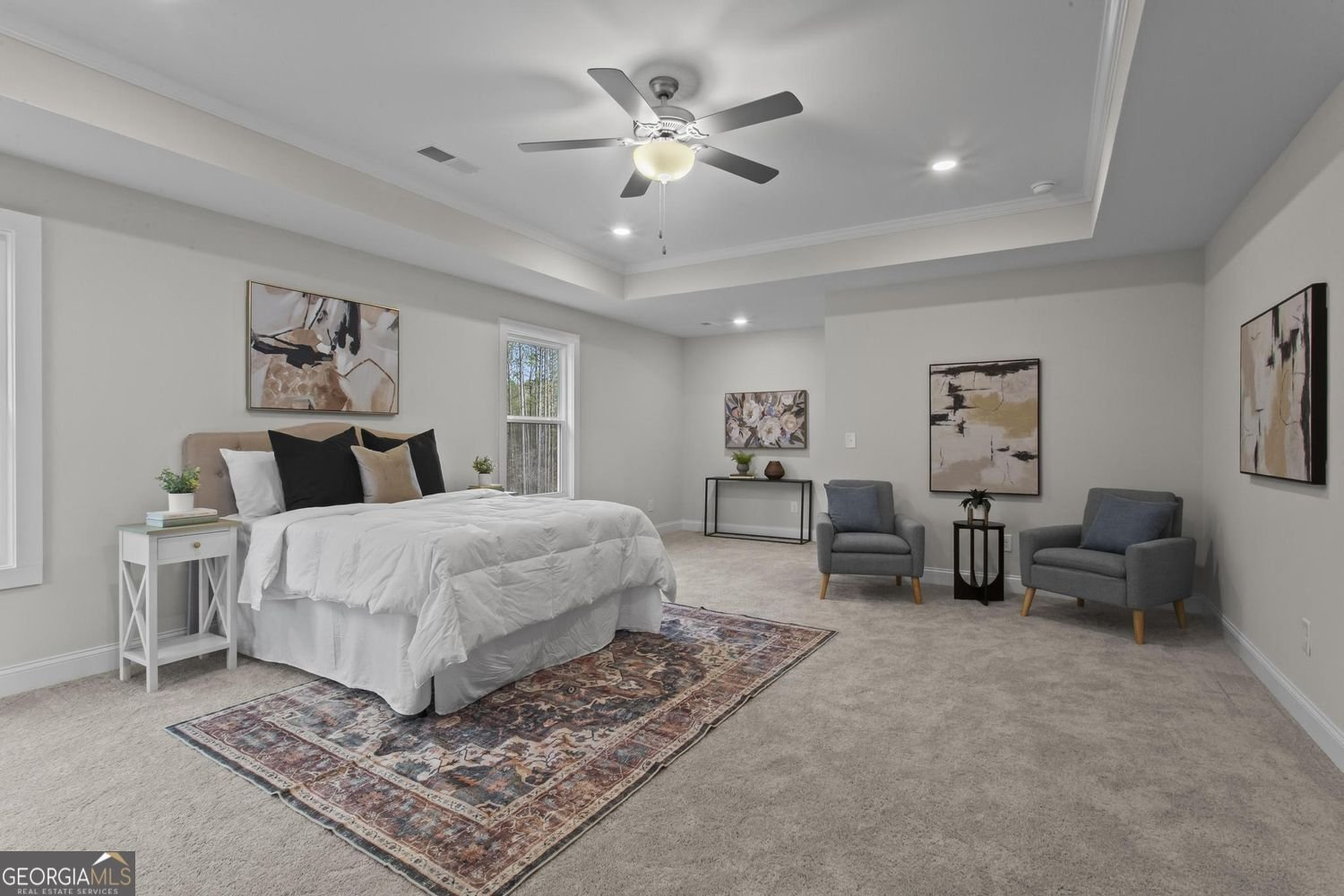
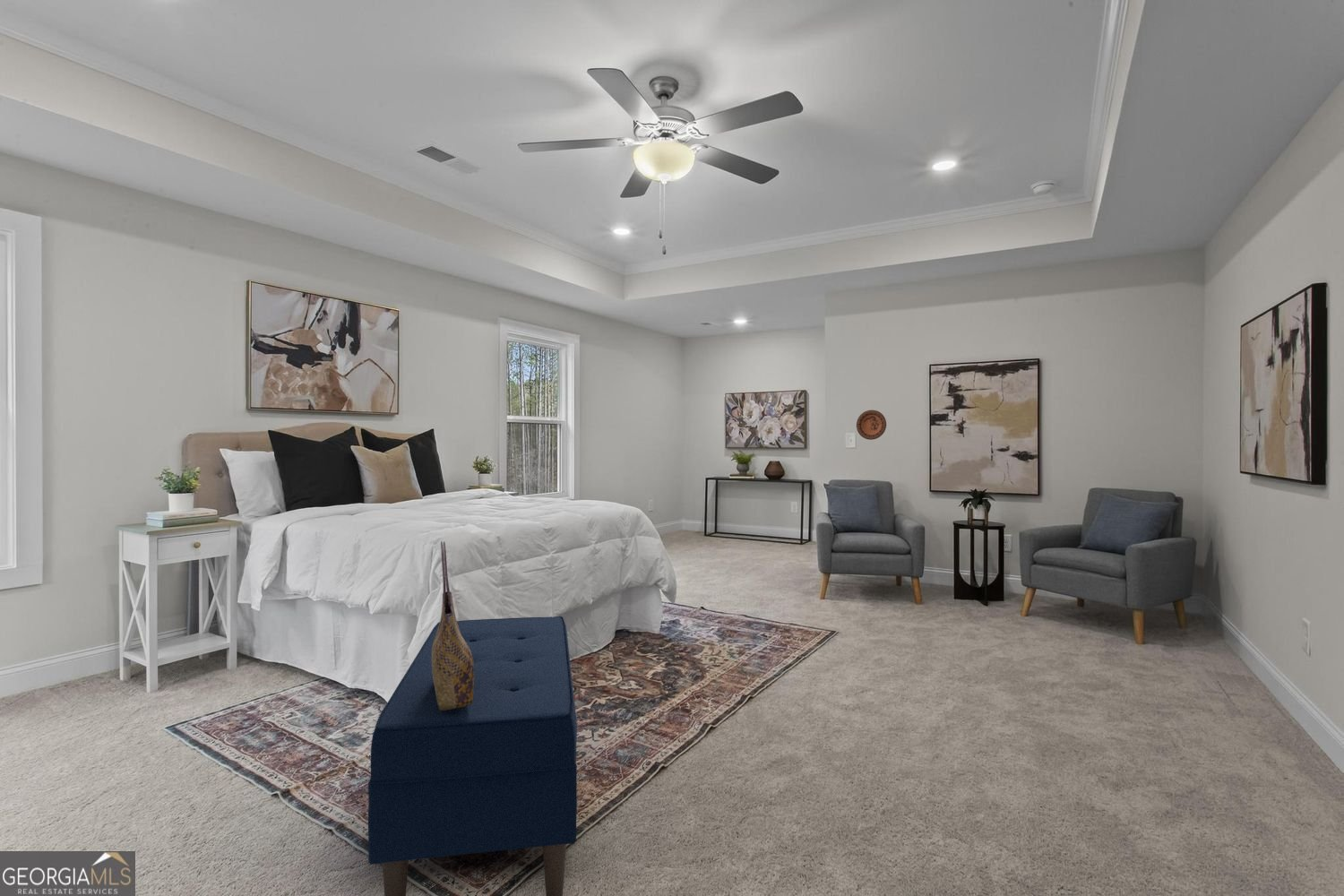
+ tote bag (452, 618)
+ decorative plate (871, 425)
+ bench (491, 733)
